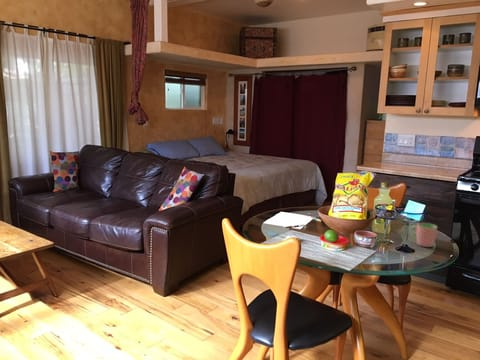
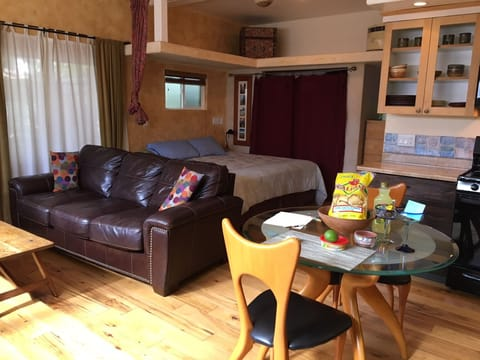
- cup (422, 234)
